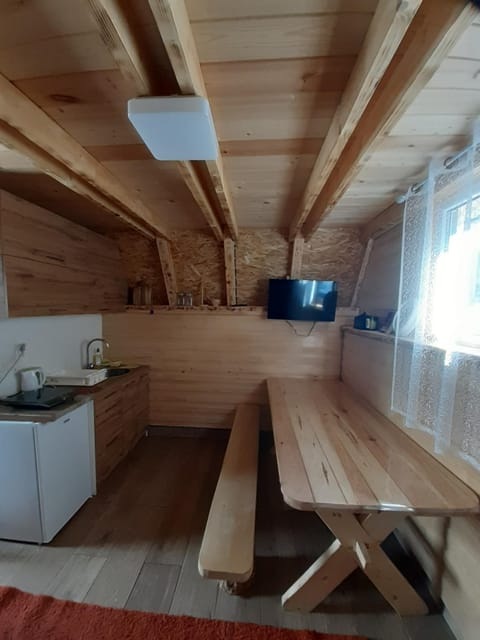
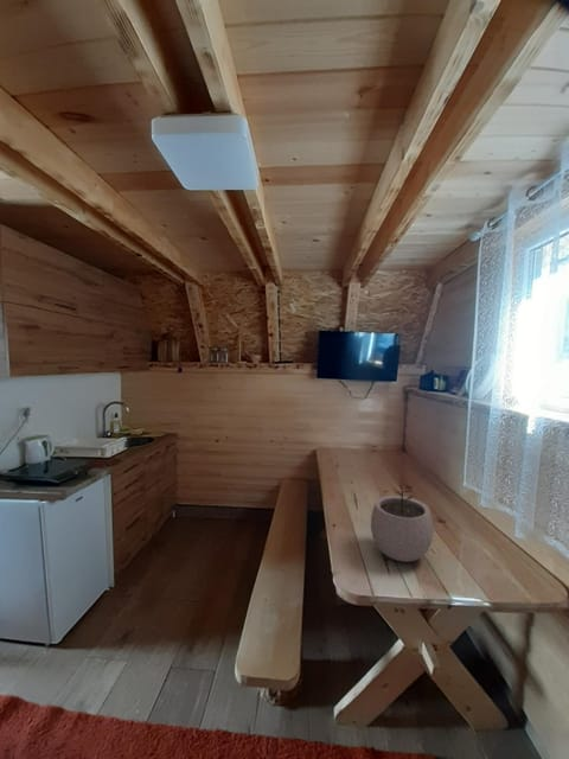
+ plant pot (401, 519)
